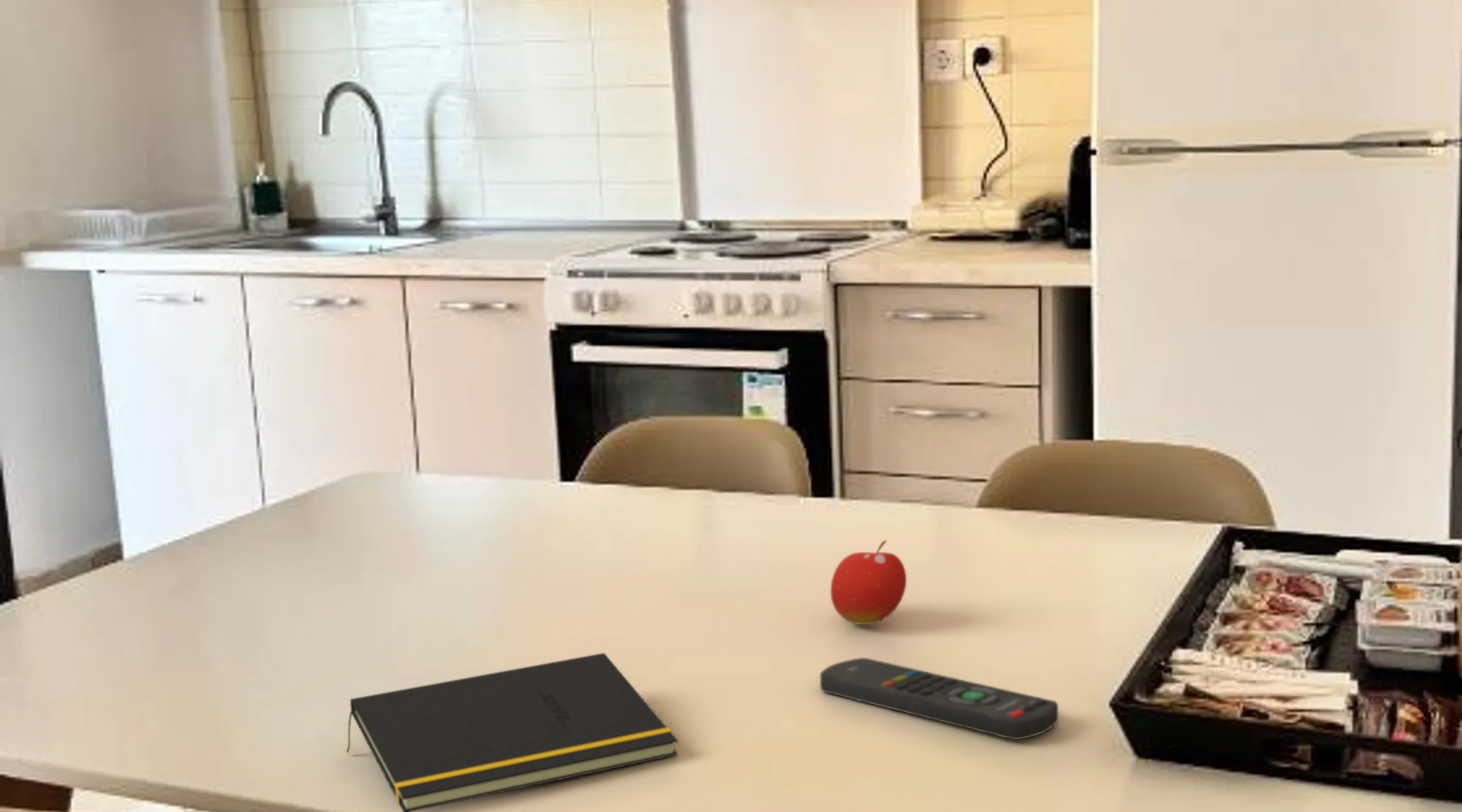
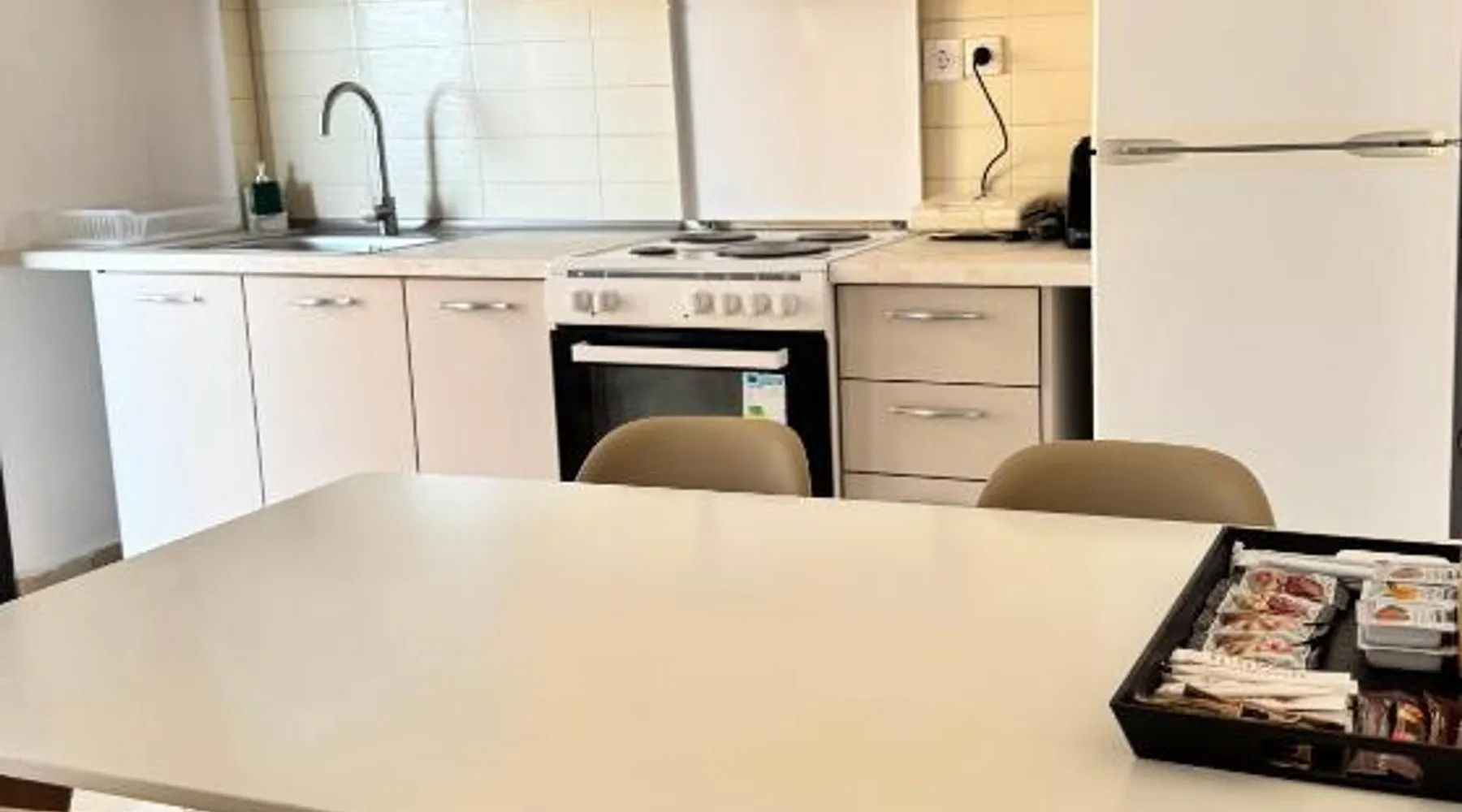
- notepad (512, 726)
- fruit (867, 583)
- remote control (935, 695)
